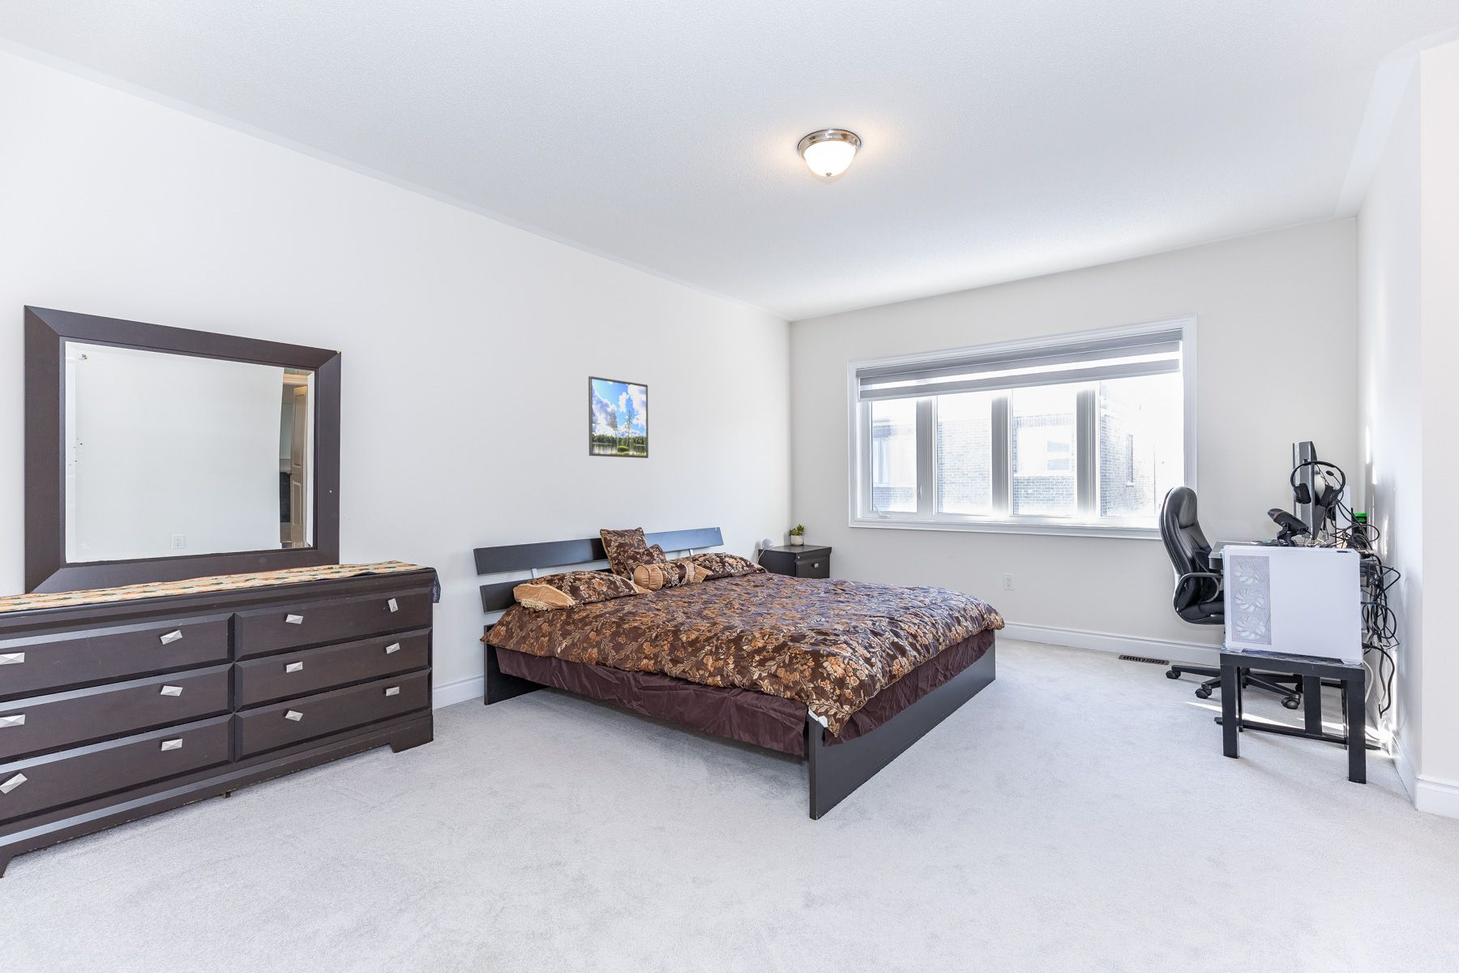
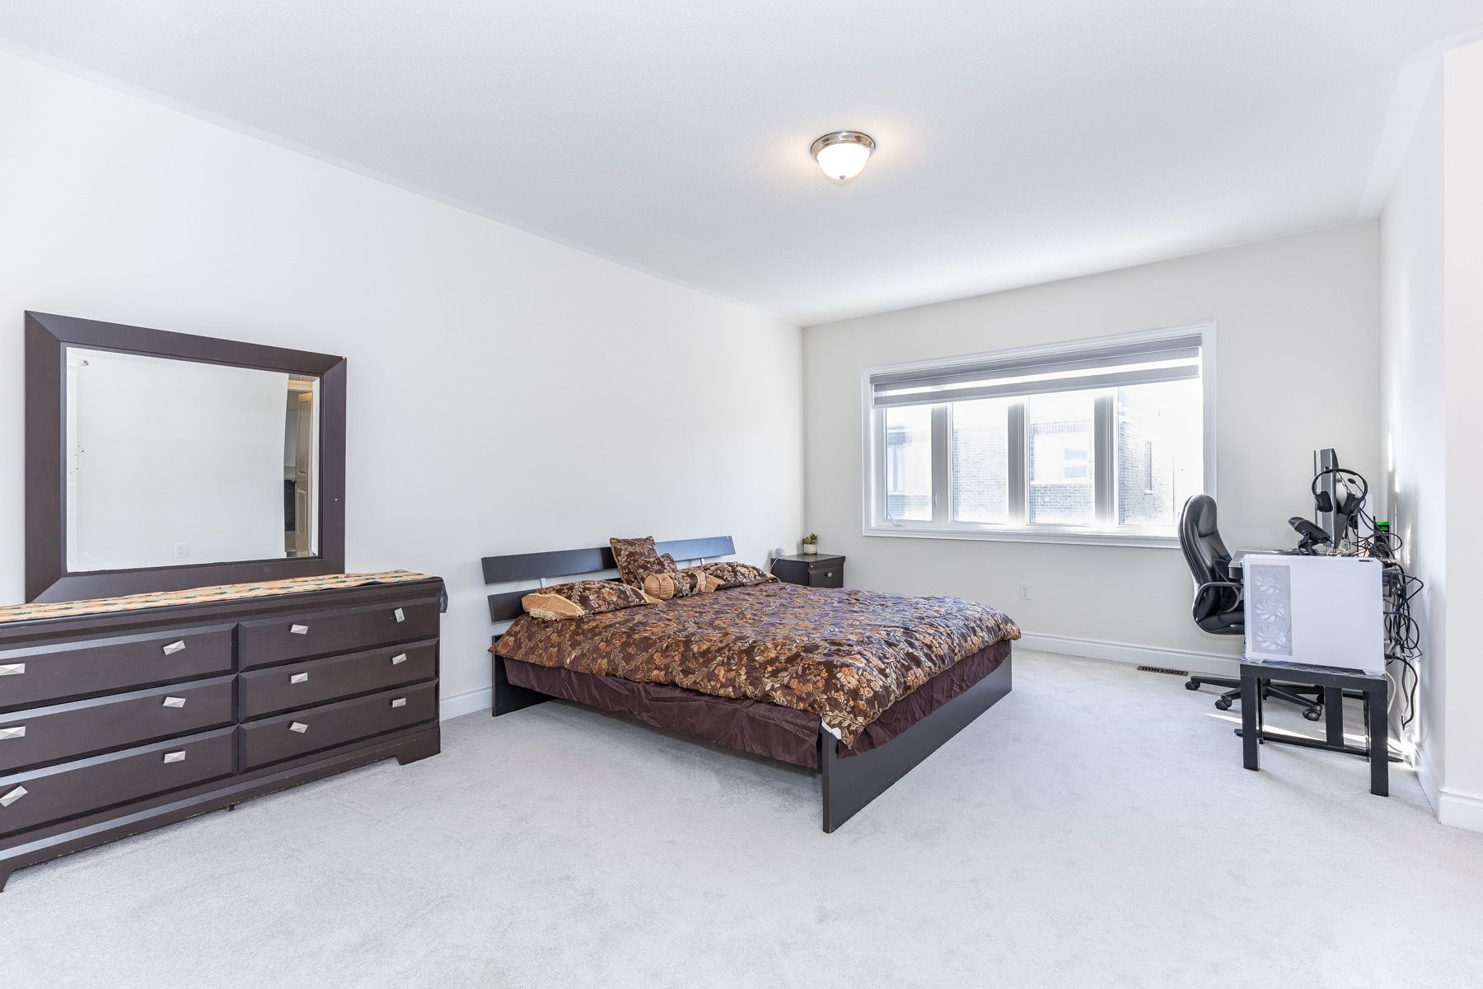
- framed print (619, 418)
